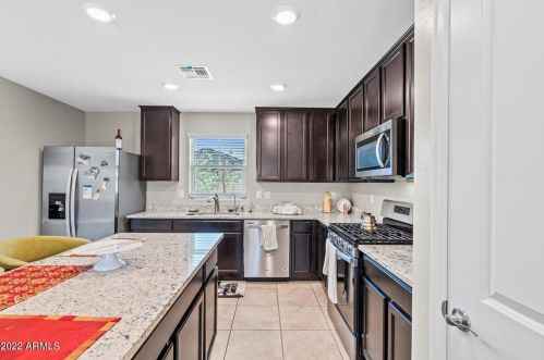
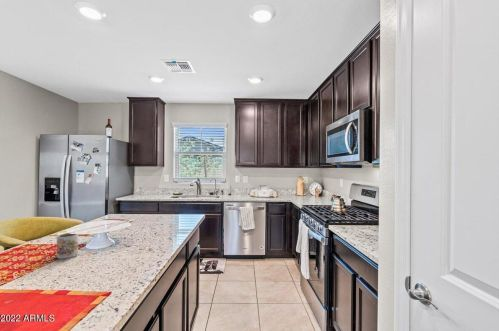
+ mug (68, 244)
